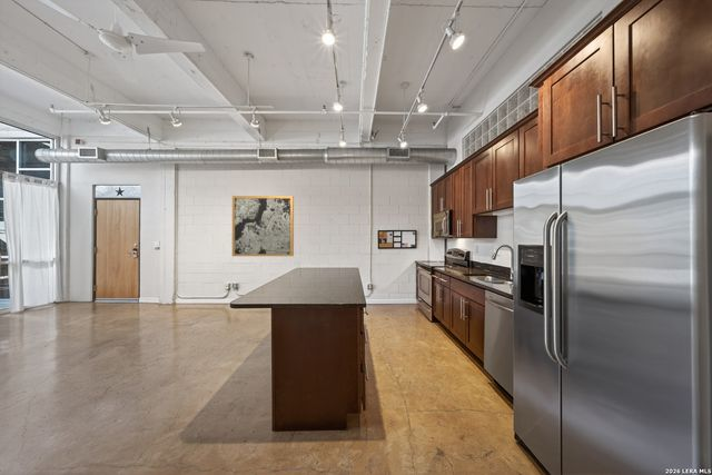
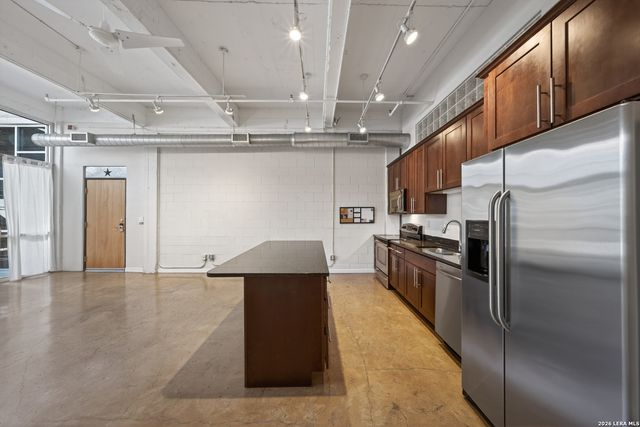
- wall art (263, 226)
